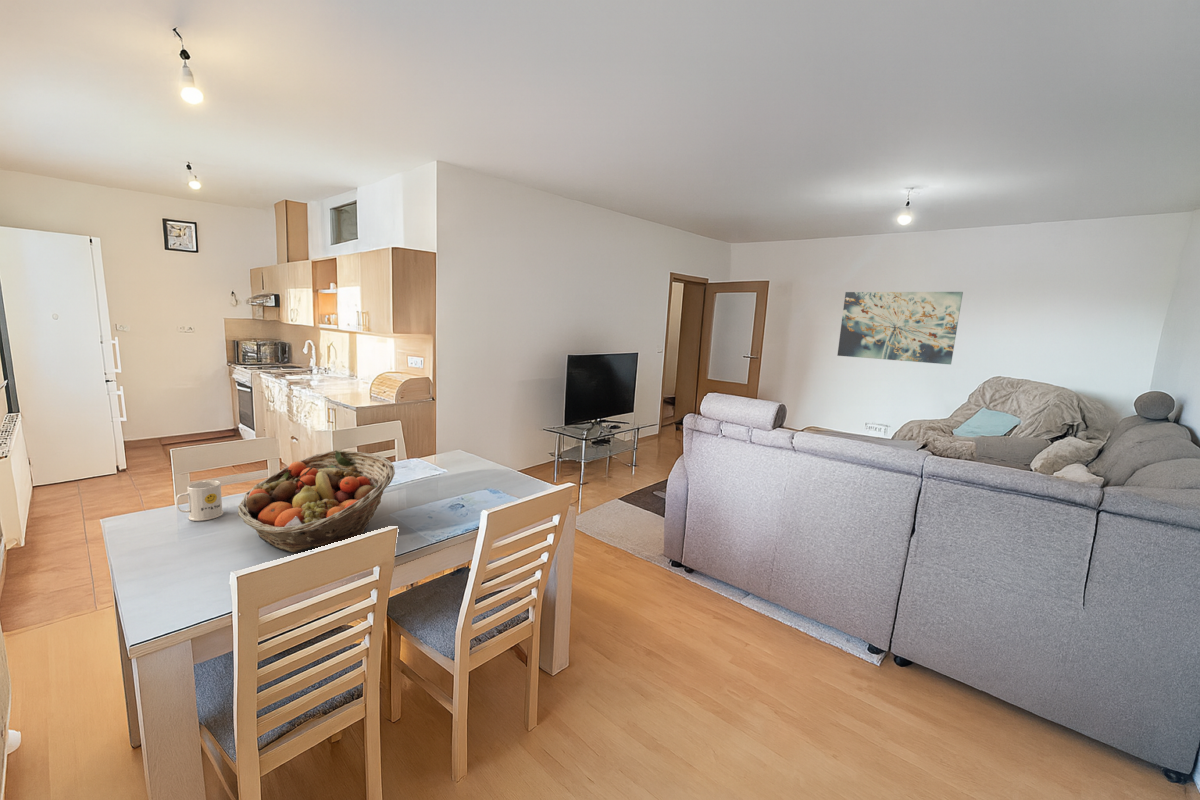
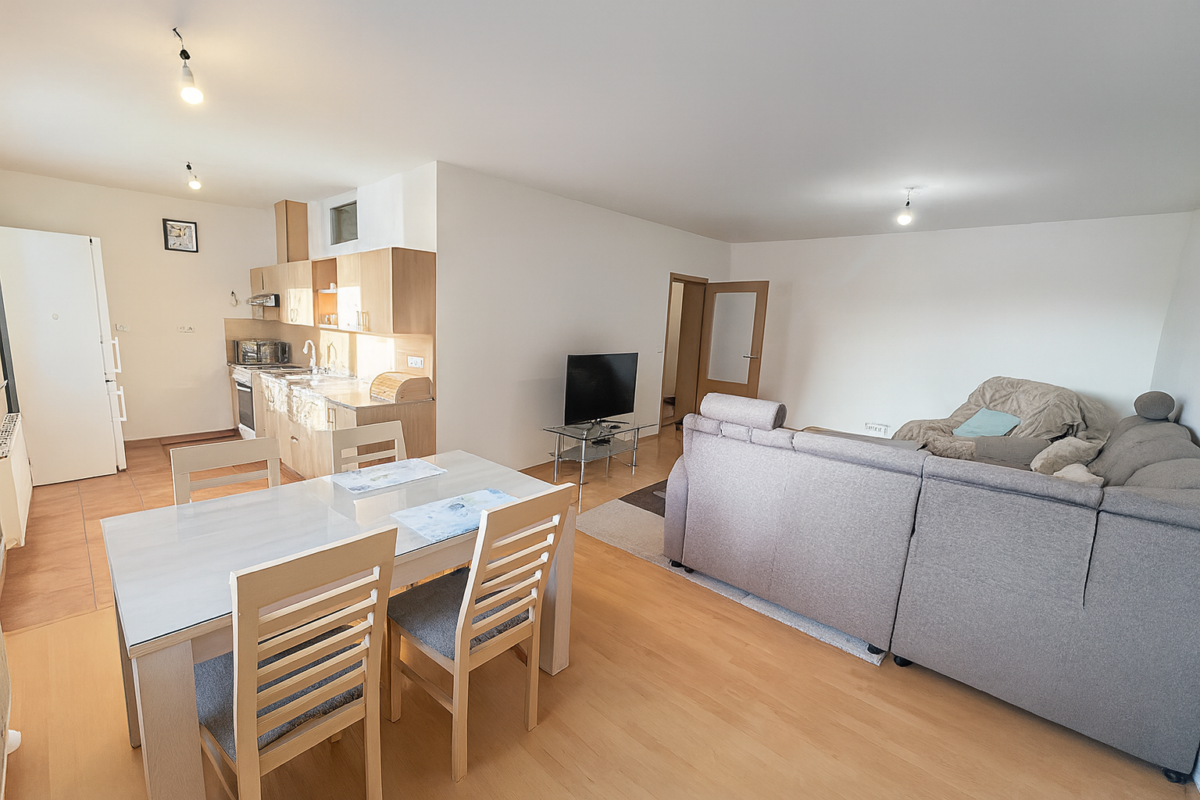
- mug (200, 501)
- fruit basket (320, 497)
- wall art (895, 326)
